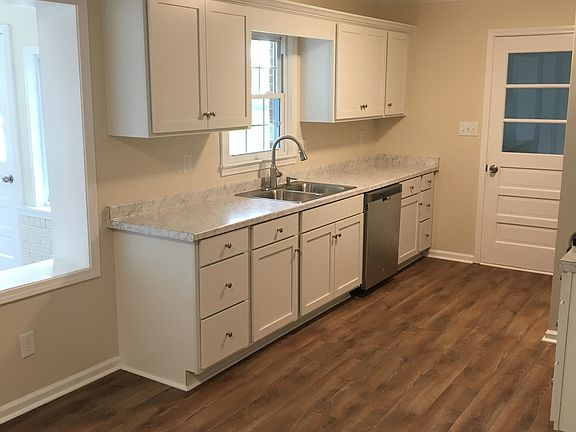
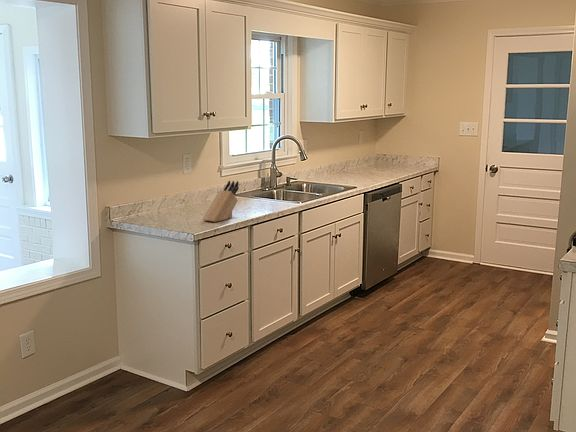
+ knife block (222, 200)
